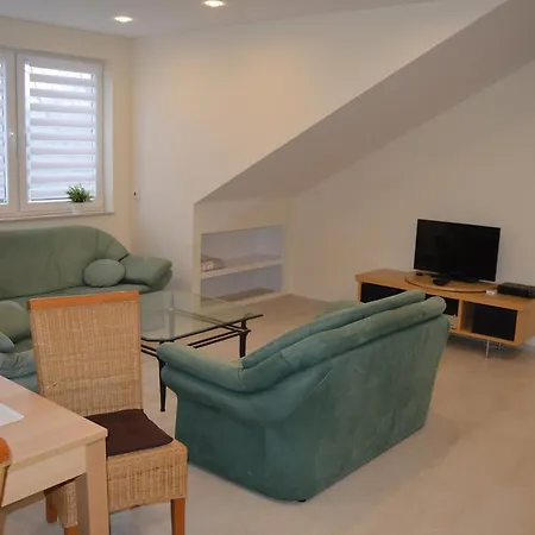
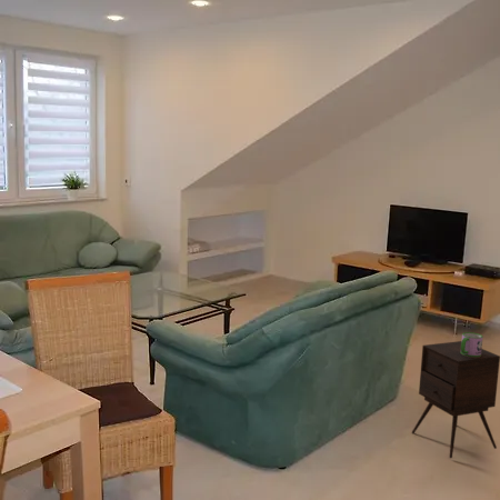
+ side table (457, 396)
+ mug (469, 344)
